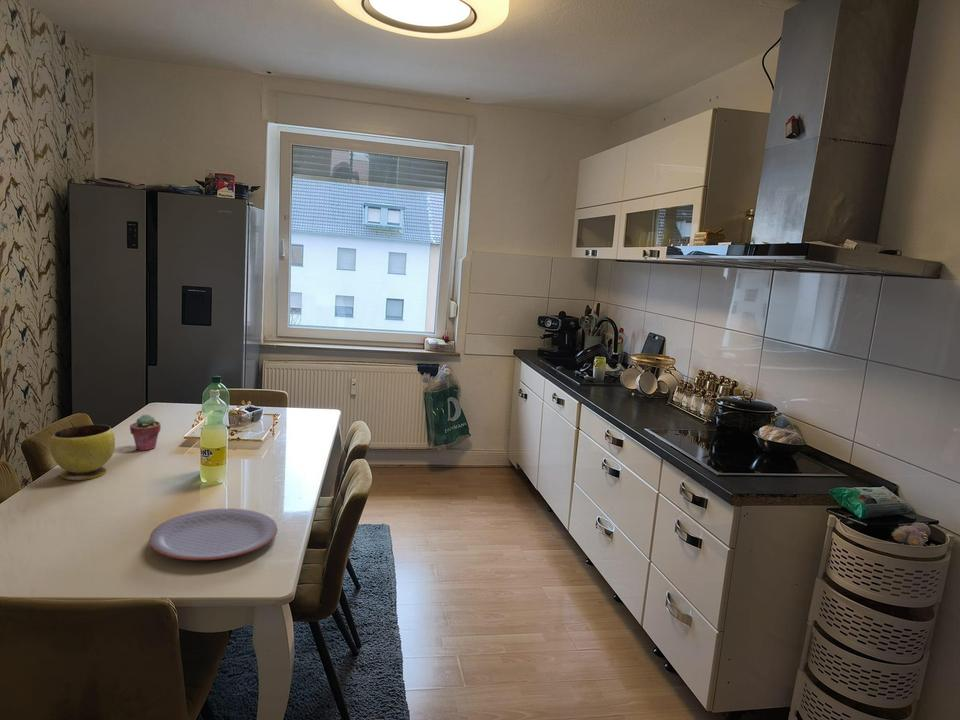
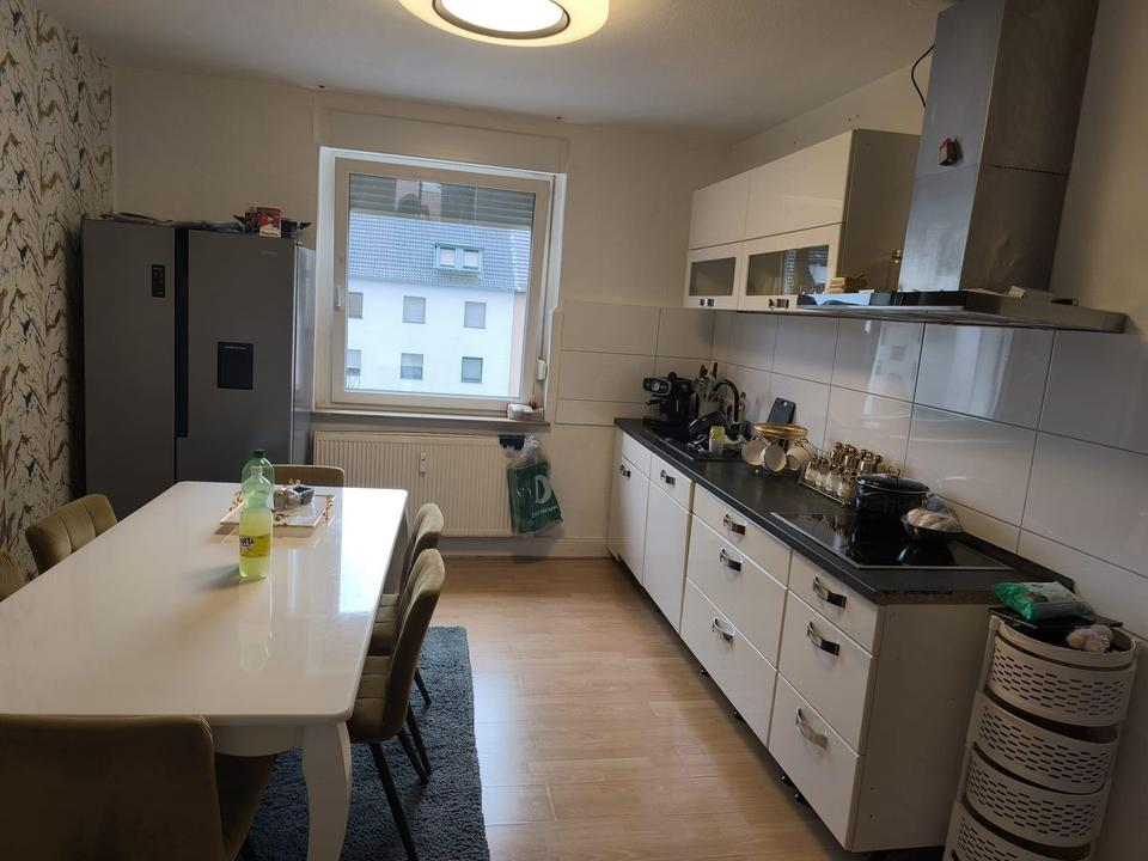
- potted succulent (145, 431)
- plate (215, 535)
- bowl (83, 451)
